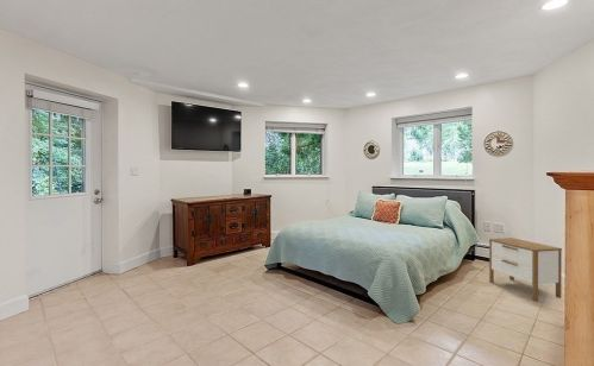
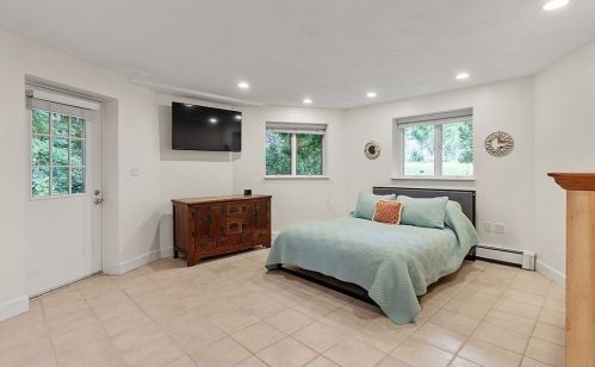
- nightstand (521, 266)
